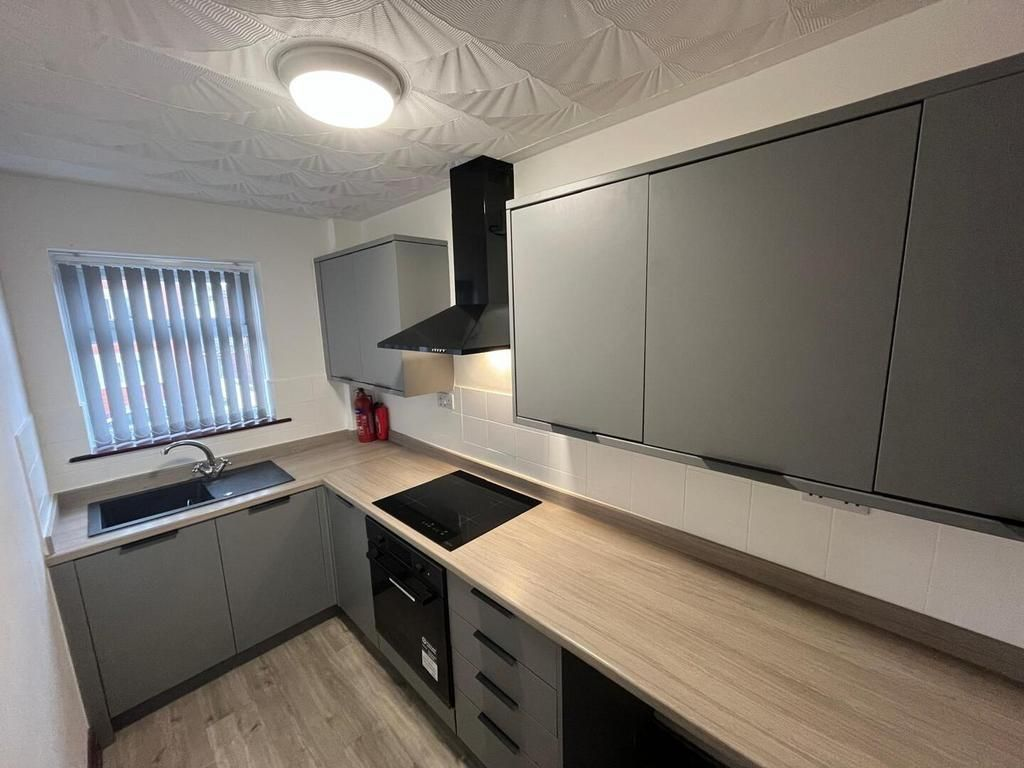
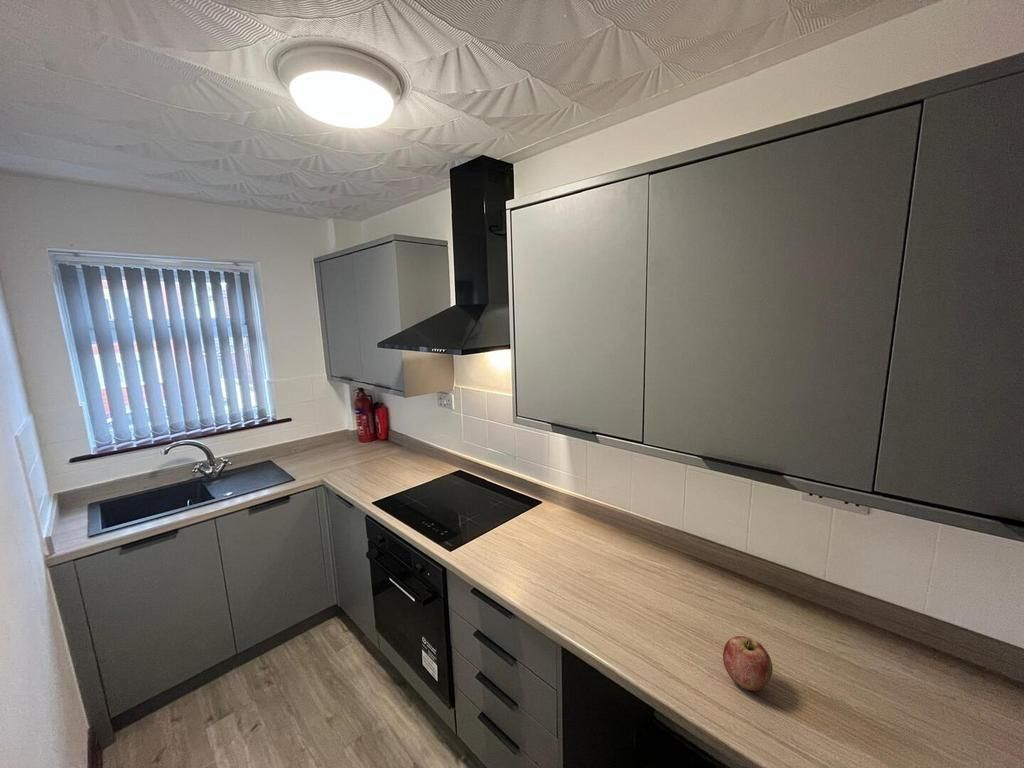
+ apple (746, 661)
